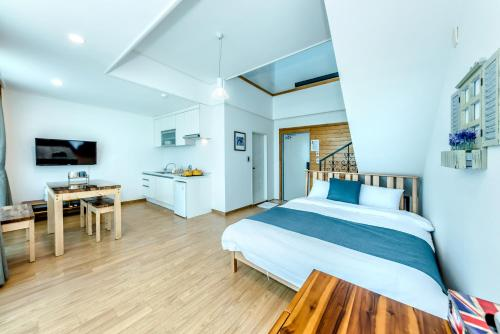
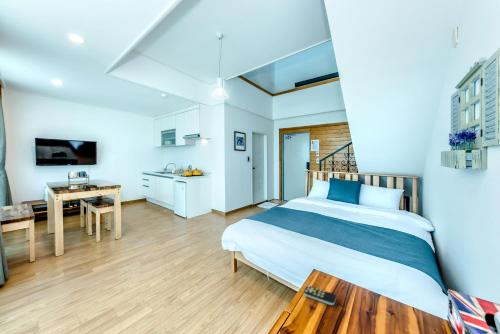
+ remote control (319, 294)
